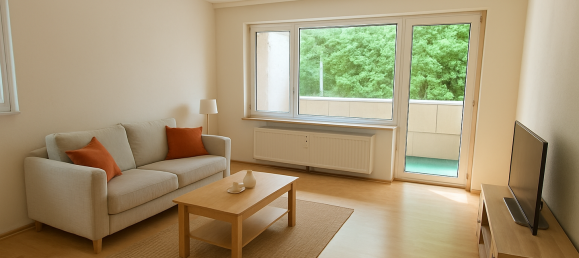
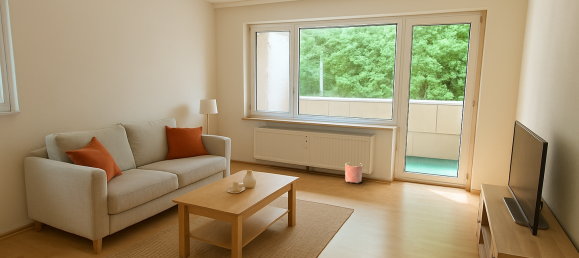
+ planter (353, 172)
